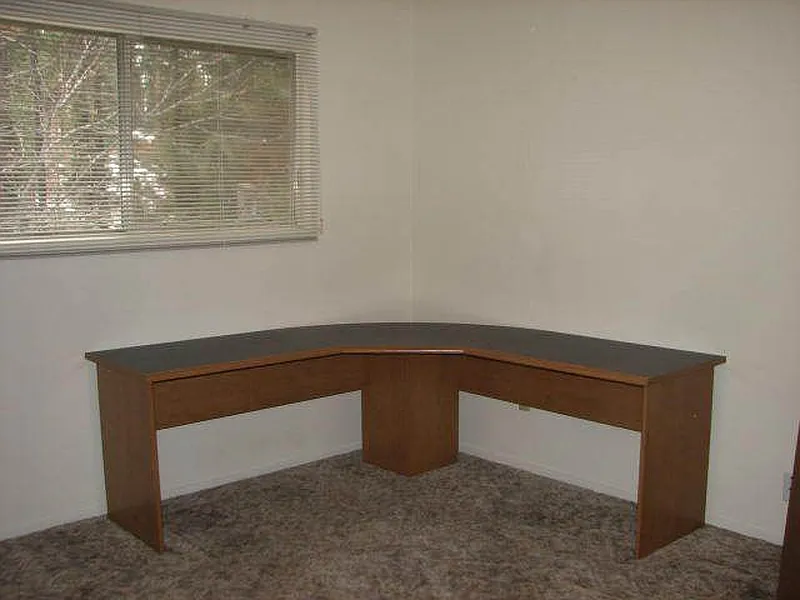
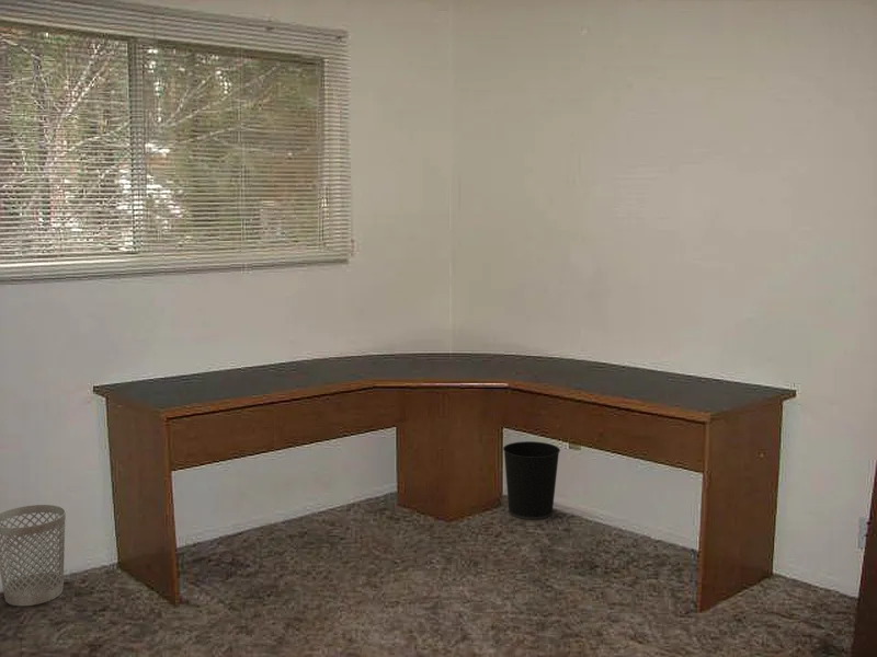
+ wastebasket (531, 480)
+ wastebasket (32, 555)
